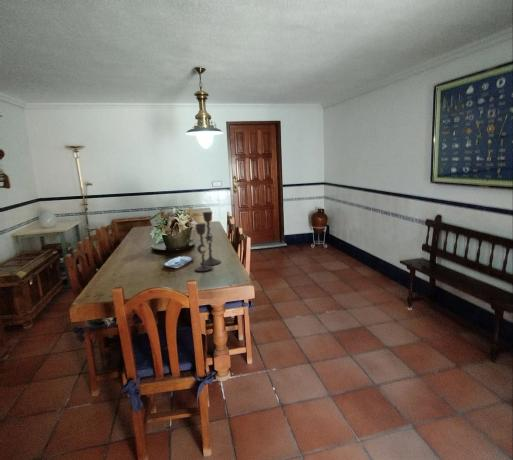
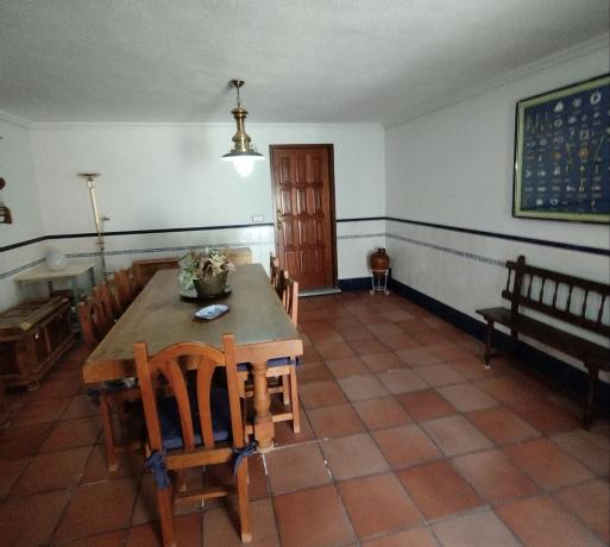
- candlestick (207, 239)
